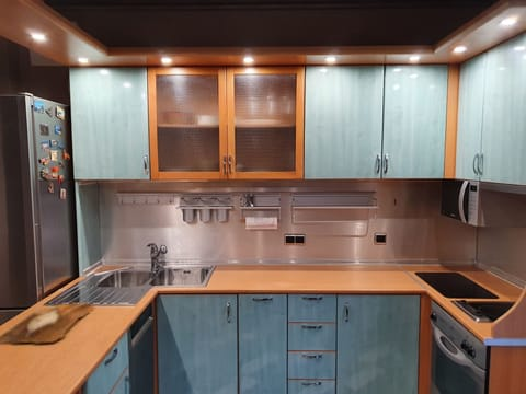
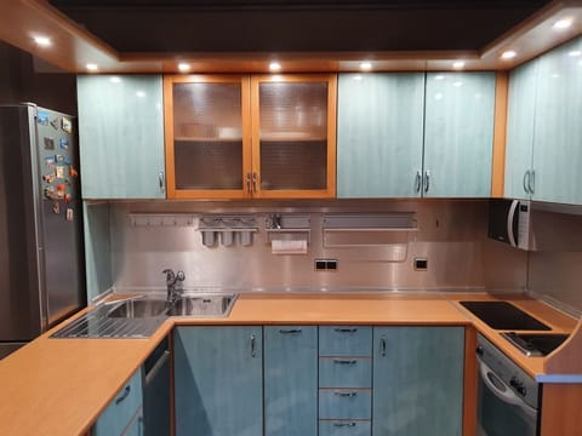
- cutting board (48, 318)
